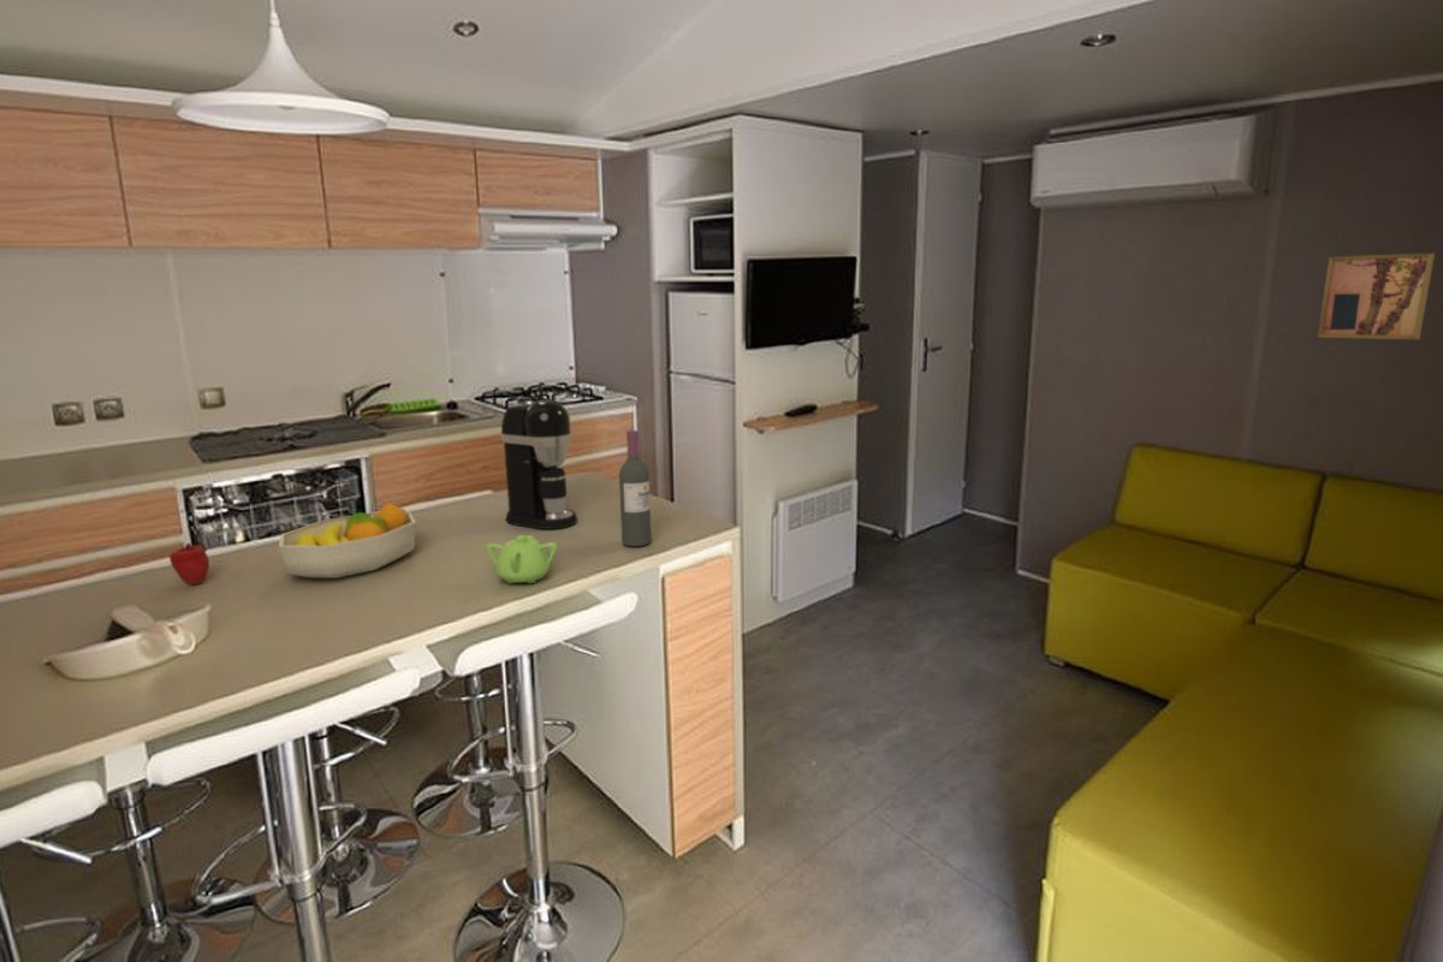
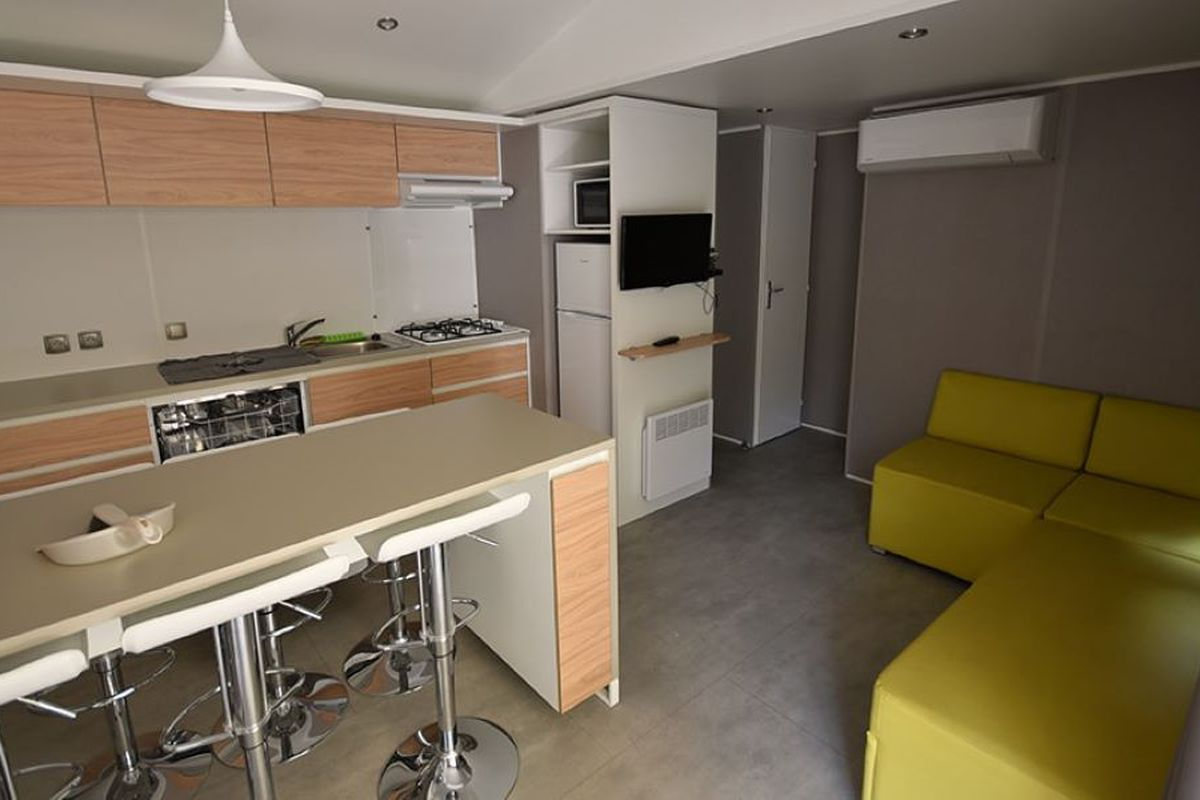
- fruit bowl (350, 538)
- wall art (1373, 297)
- teapot (523, 556)
- apple (190, 563)
- coffee maker (538, 461)
- wine bottle (634, 487)
